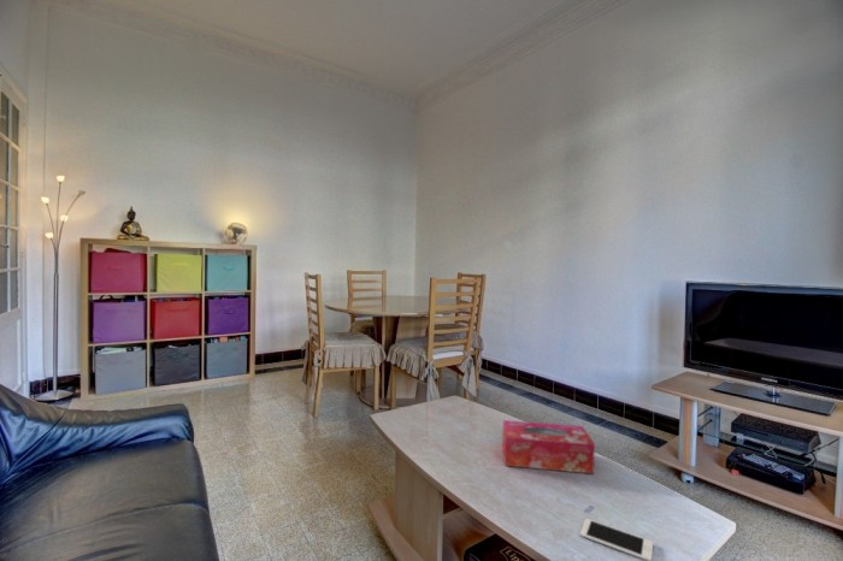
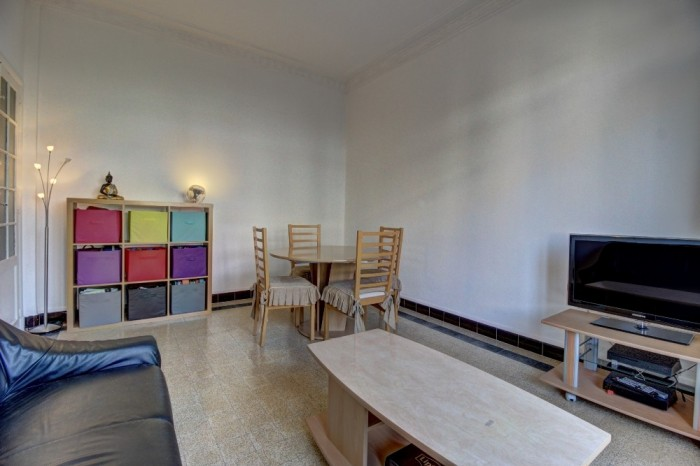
- tissue box (544, 444)
- cell phone (615, 538)
